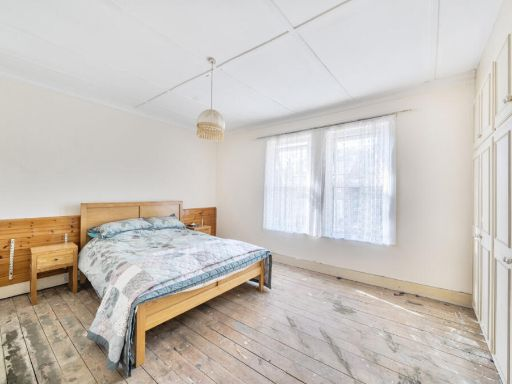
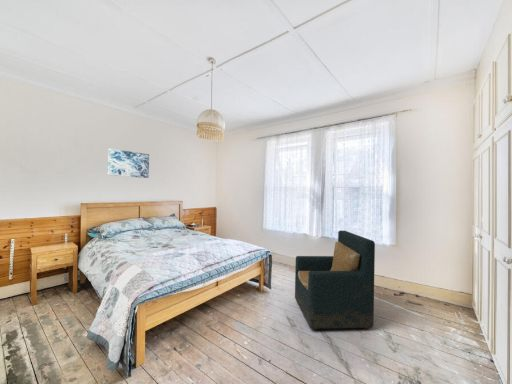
+ armchair (330, 274)
+ wall art (129, 164)
